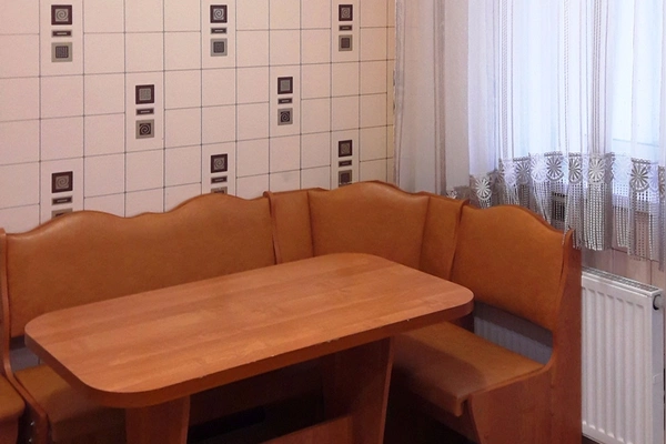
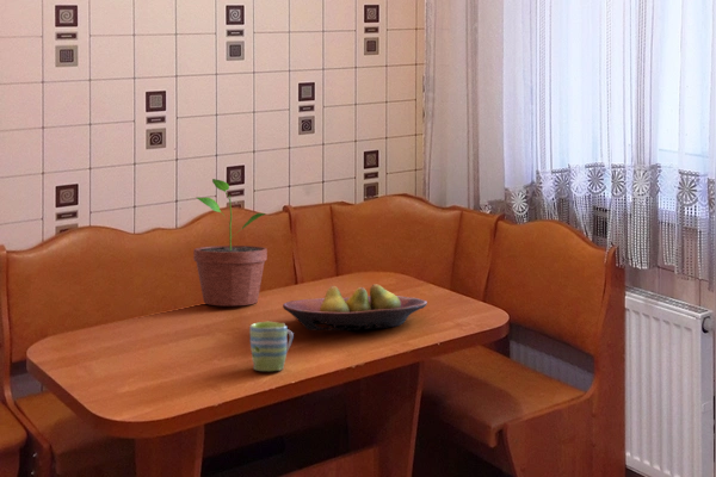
+ fruit bowl (354, 305)
+ mug (273, 345)
+ potted plant (230, 241)
